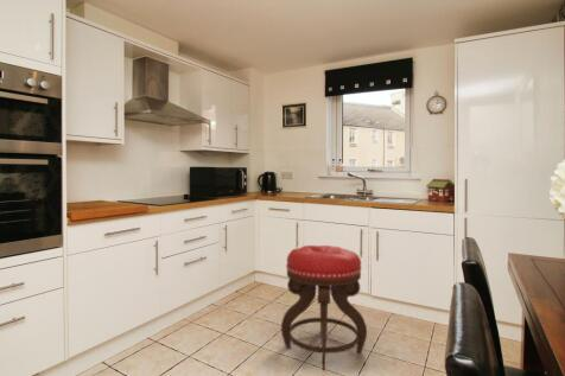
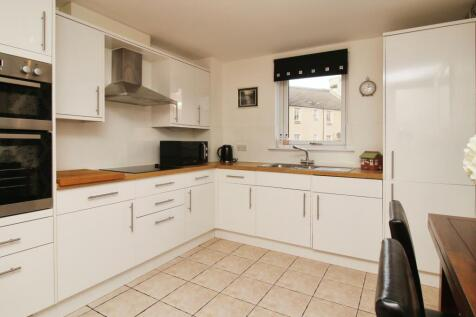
- stool (323, 299)
